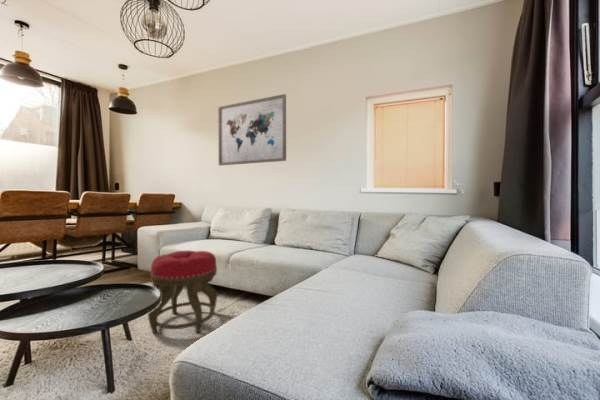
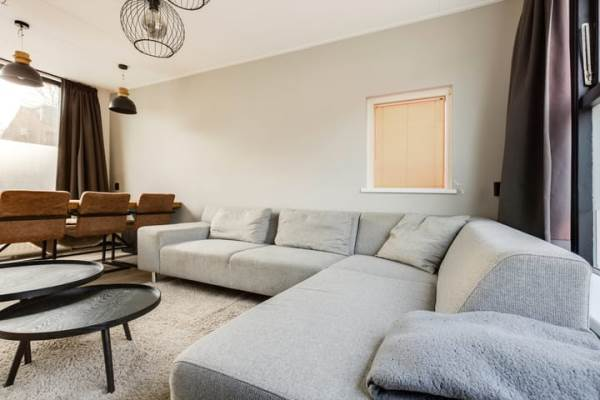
- wall art (250, 132)
- stool (187, 288)
